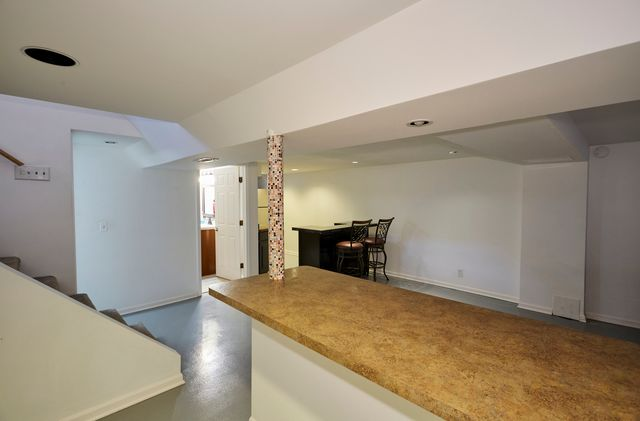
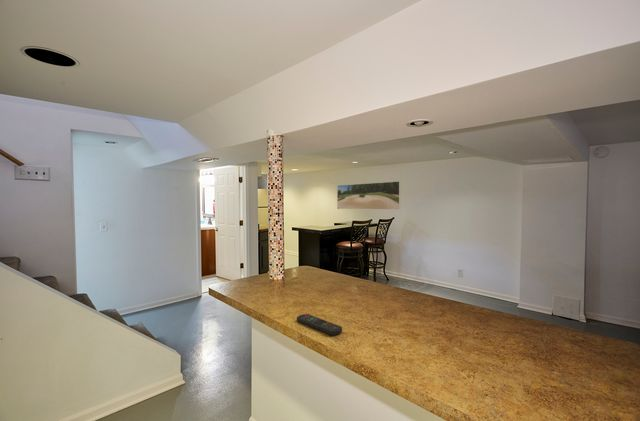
+ remote control (318, 323)
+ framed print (365, 196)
